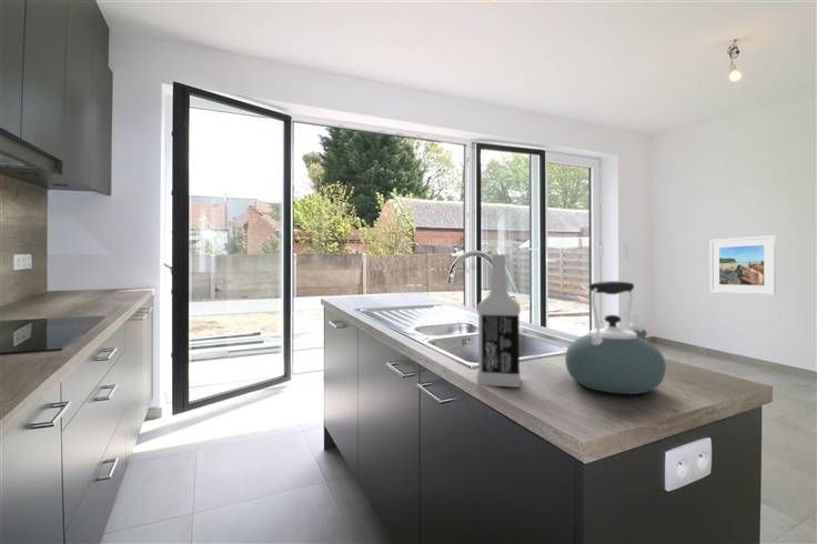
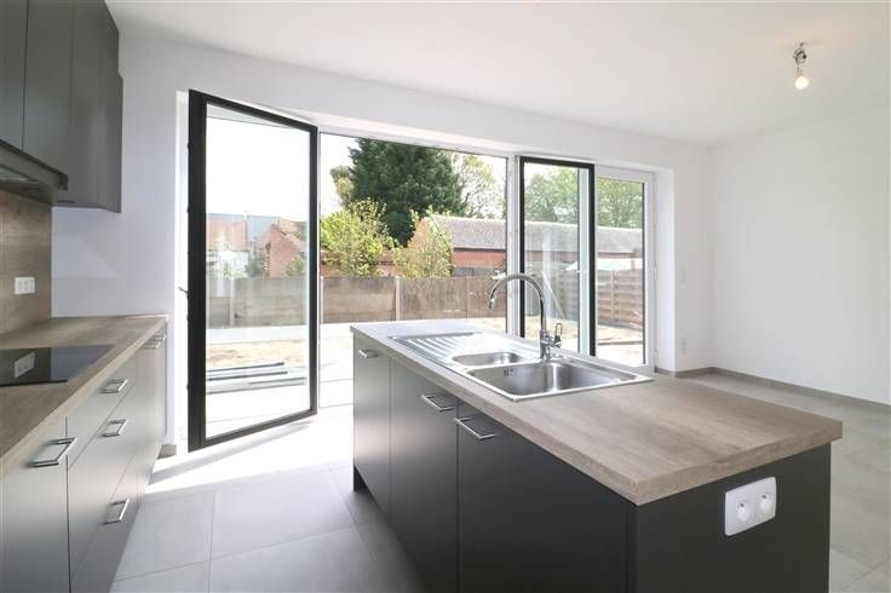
- kettle (617, 332)
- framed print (740, 265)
- vodka (498, 318)
